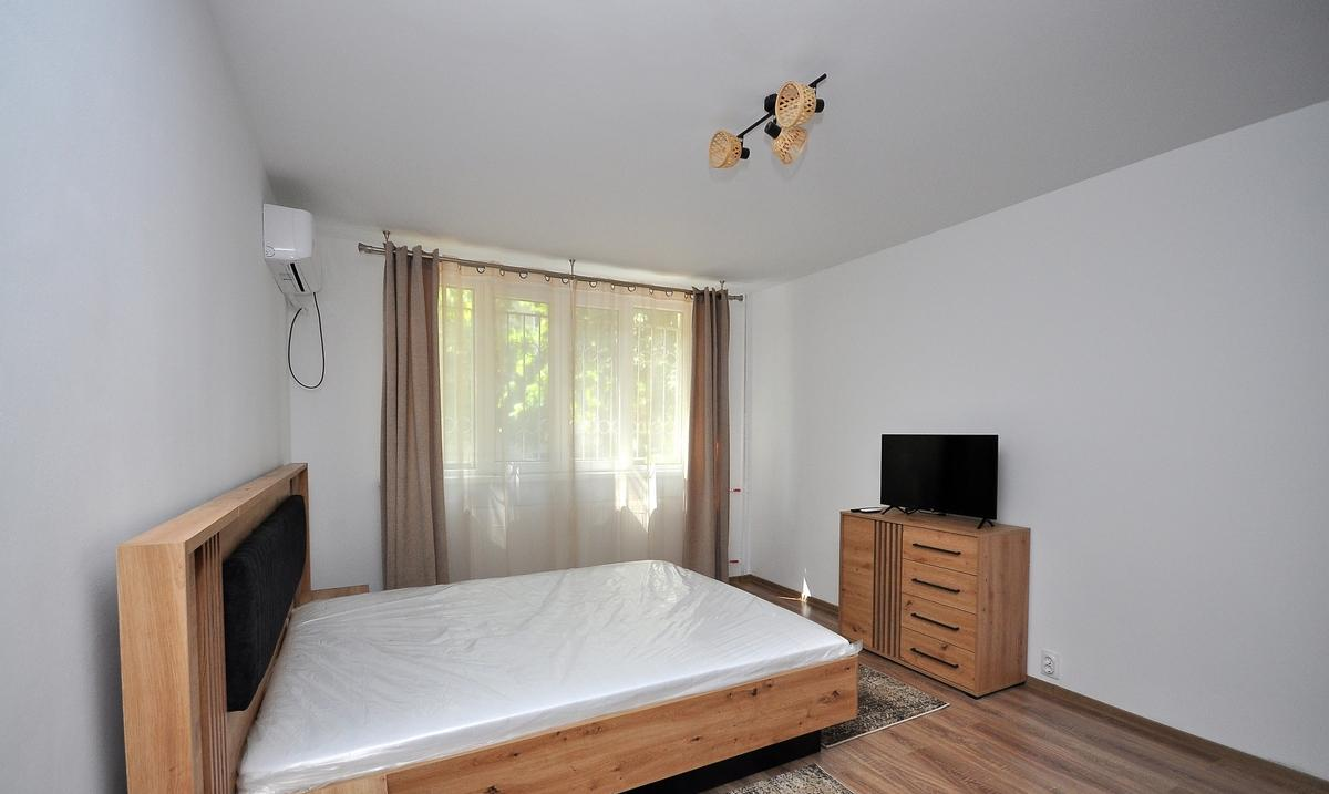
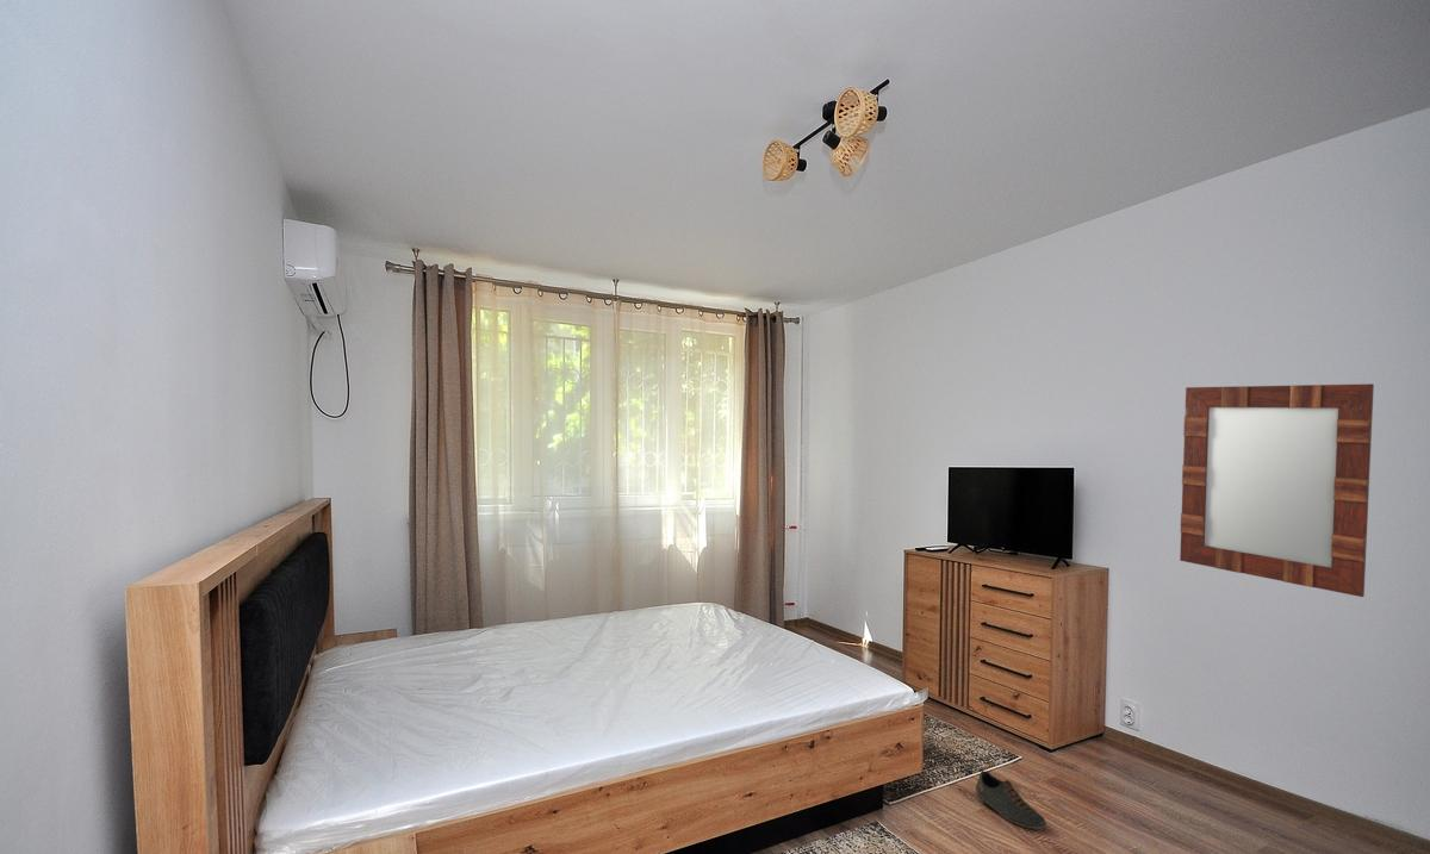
+ shoe (1008, 798)
+ home mirror (1266, 481)
